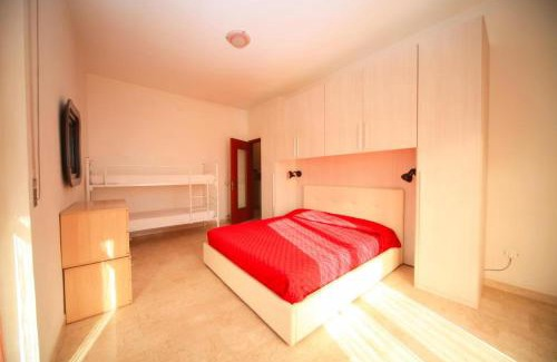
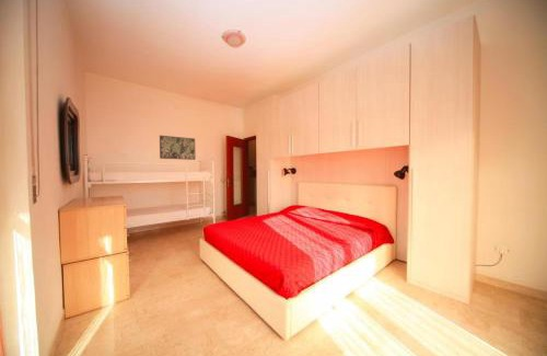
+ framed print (177, 148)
